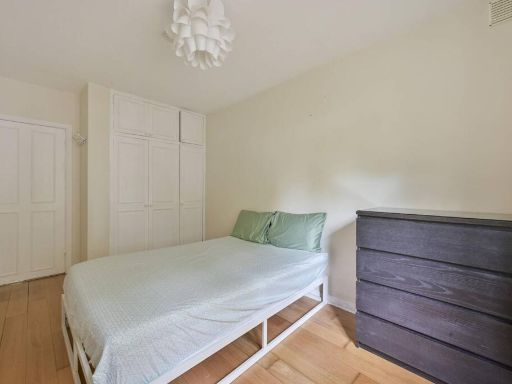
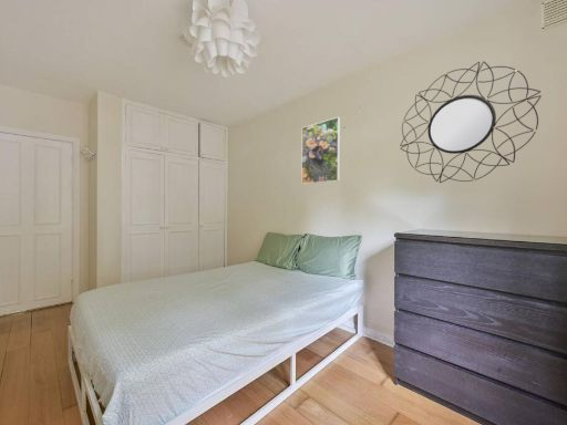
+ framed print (319, 153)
+ home mirror (458, 125)
